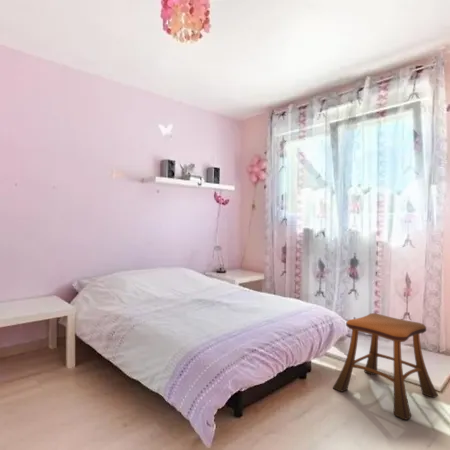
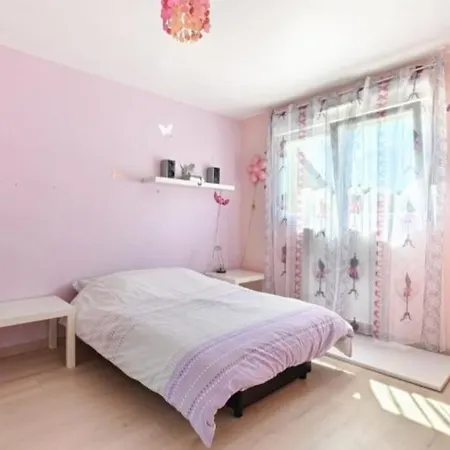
- stool (385, 356)
